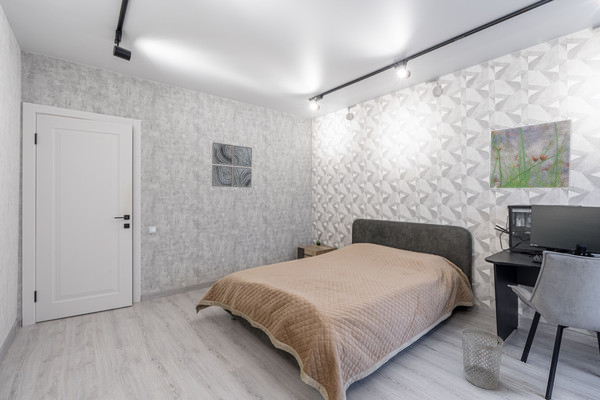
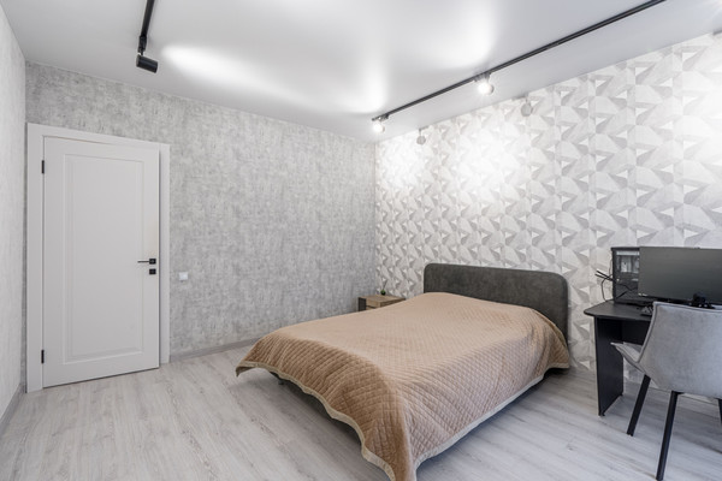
- wall art (233, 165)
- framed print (527, 157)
- wastebasket (481, 357)
